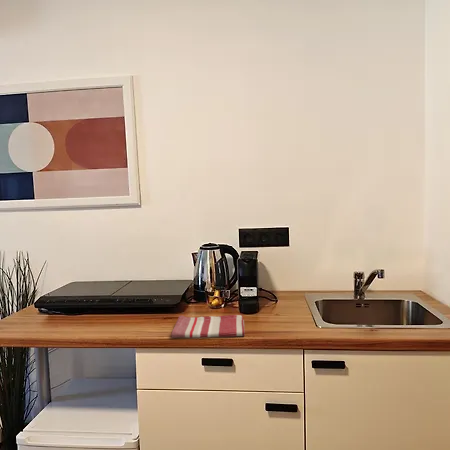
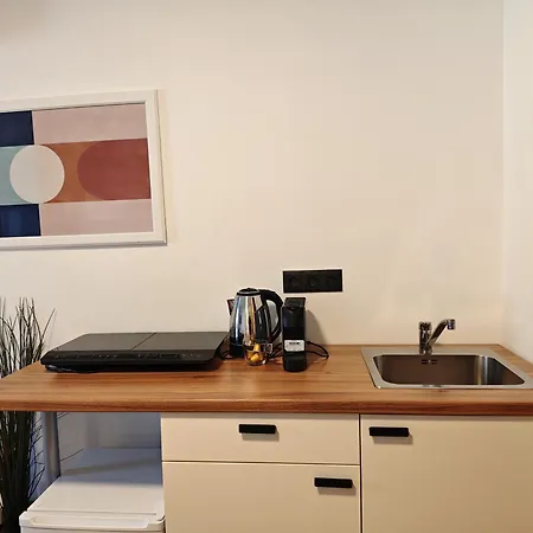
- dish towel (209, 325)
